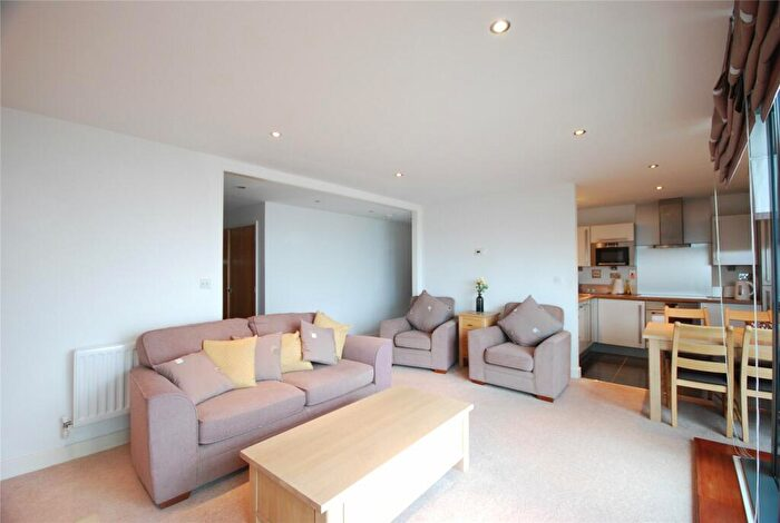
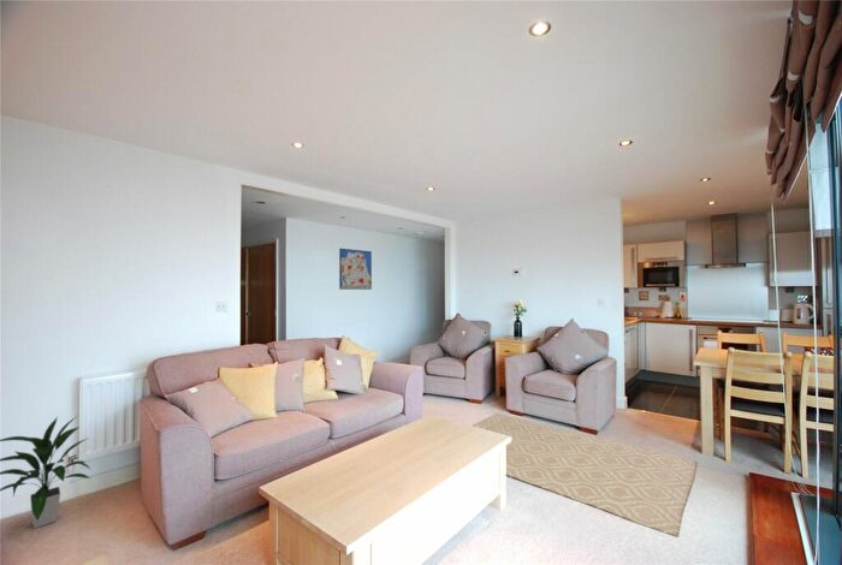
+ rug (556, 453)
+ wall art (356, 269)
+ indoor plant (43, 471)
